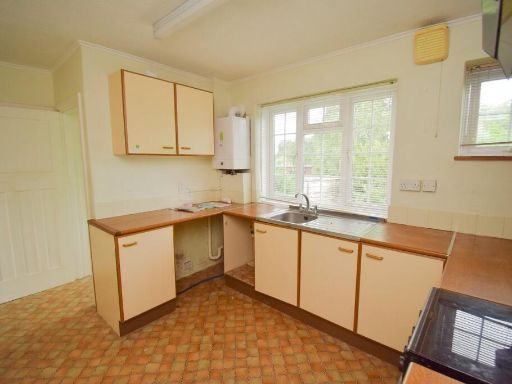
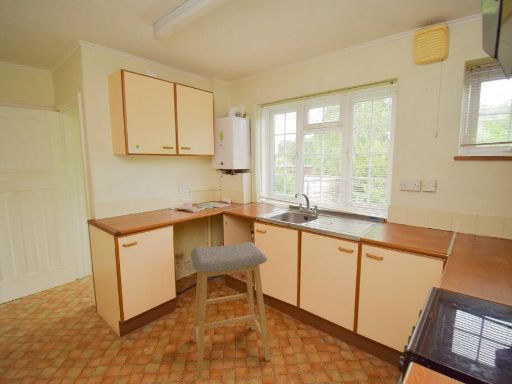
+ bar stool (228, 300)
